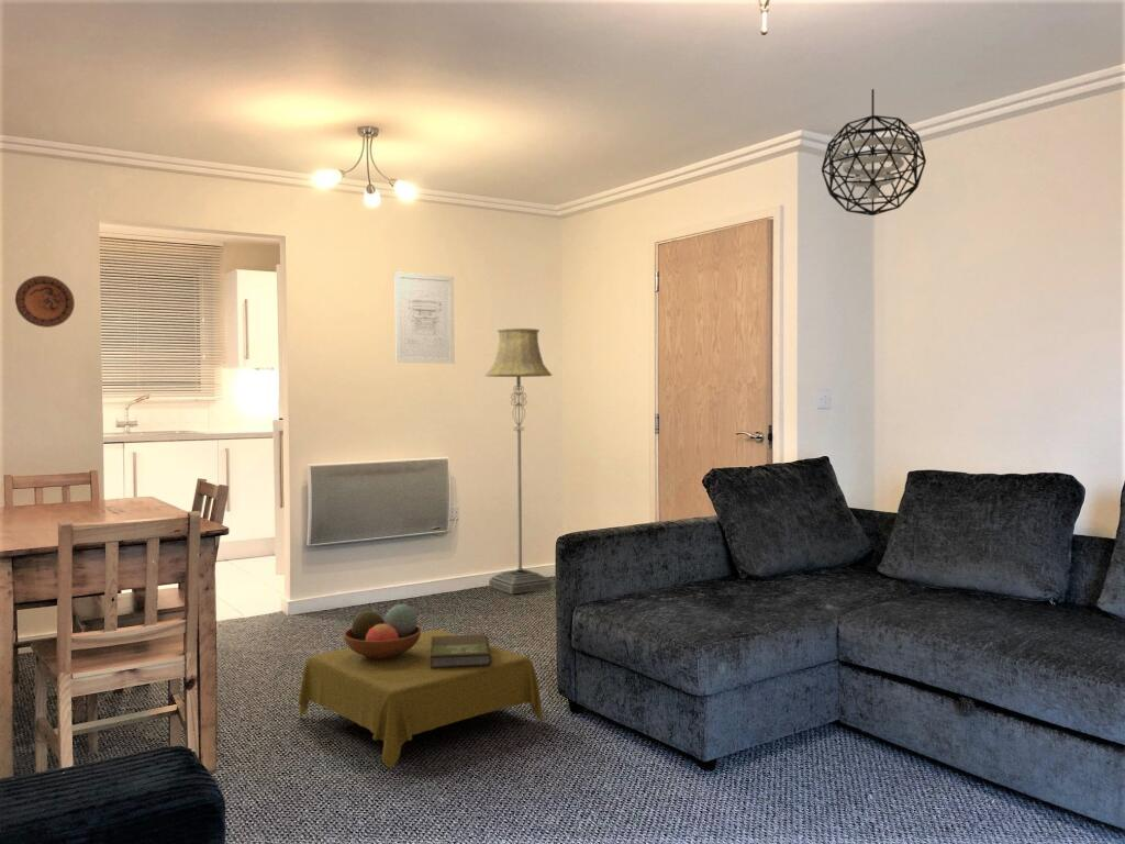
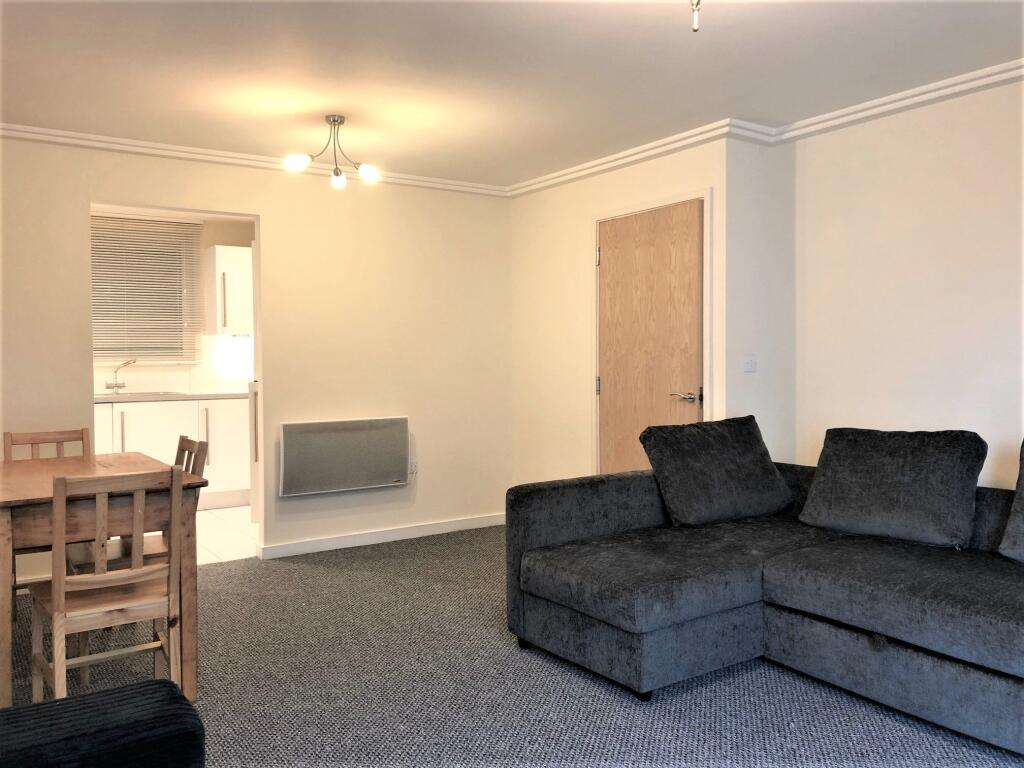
- decorative plate (45, 301)
- floor lamp (519, 458)
- wall art (425, 318)
- side table (417, 664)
- pendant light (872, 152)
